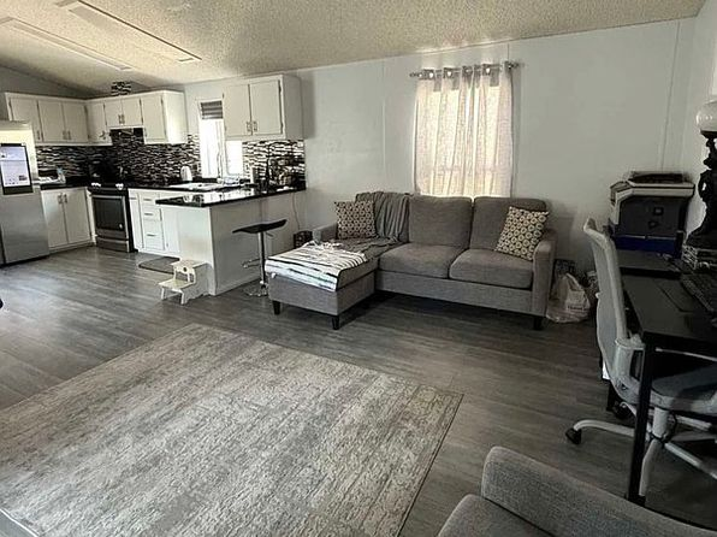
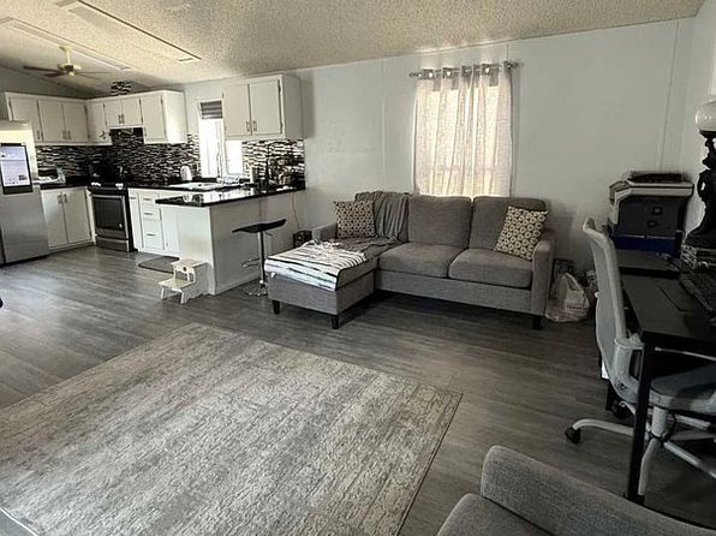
+ ceiling fan (67, 60)
